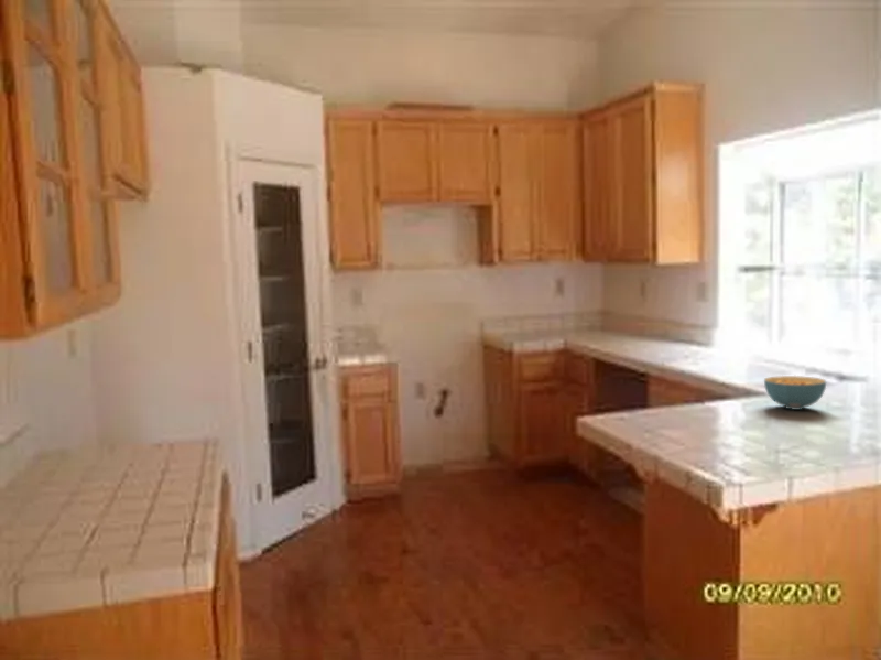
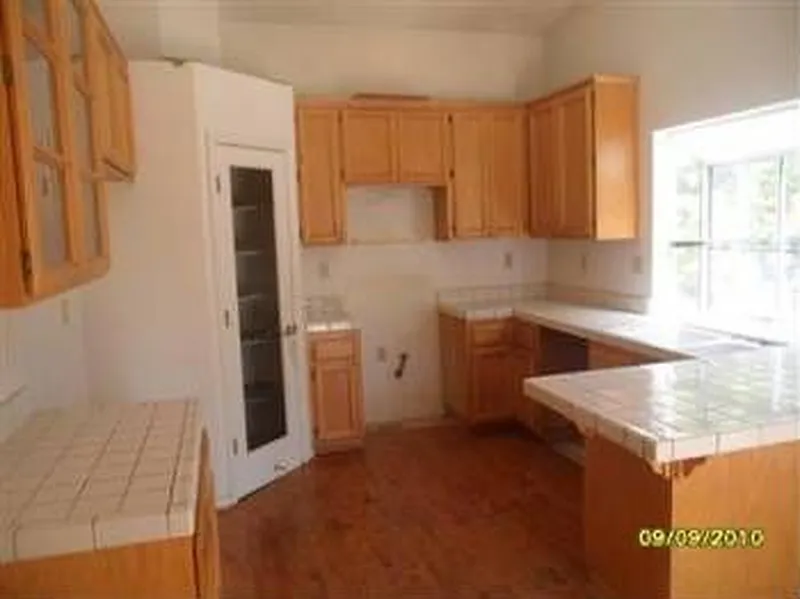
- cereal bowl (794, 393)
